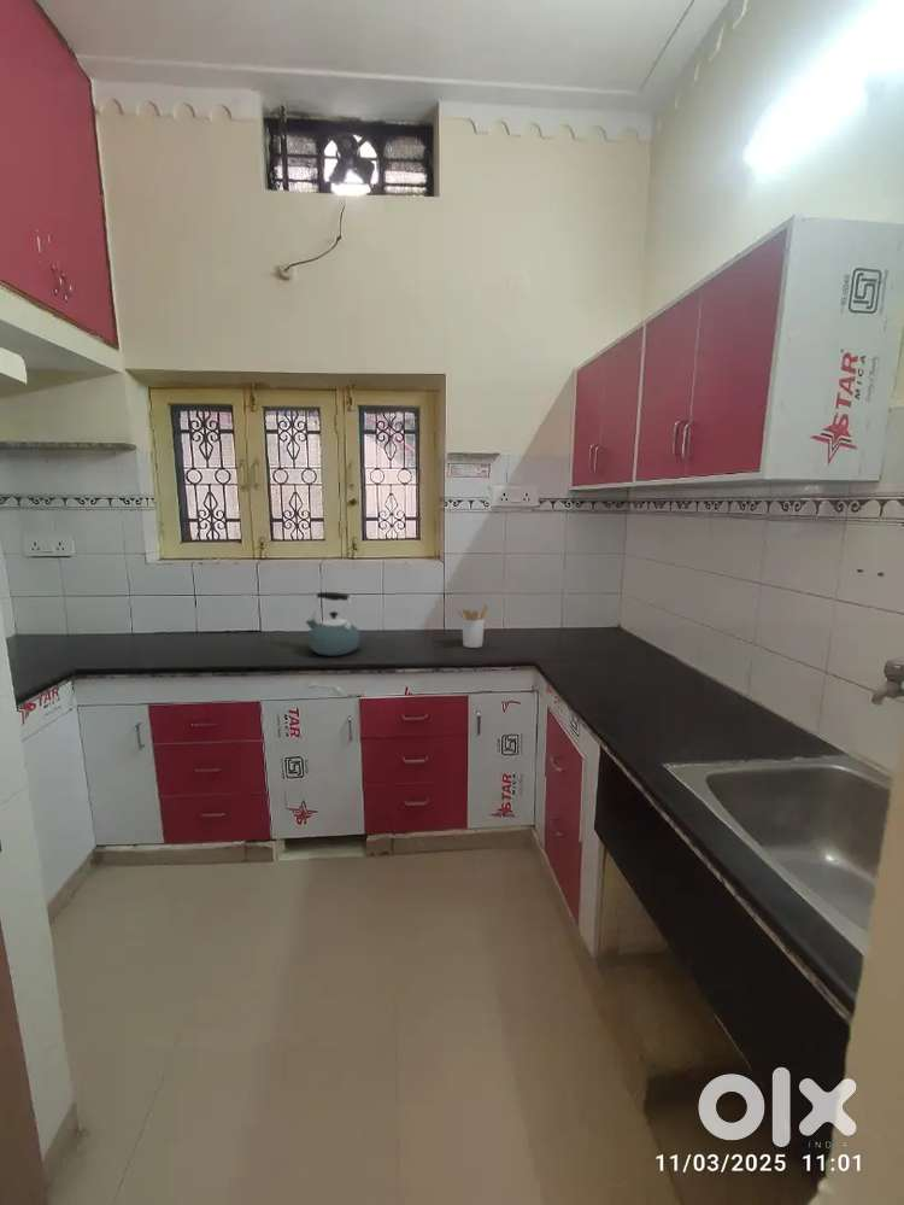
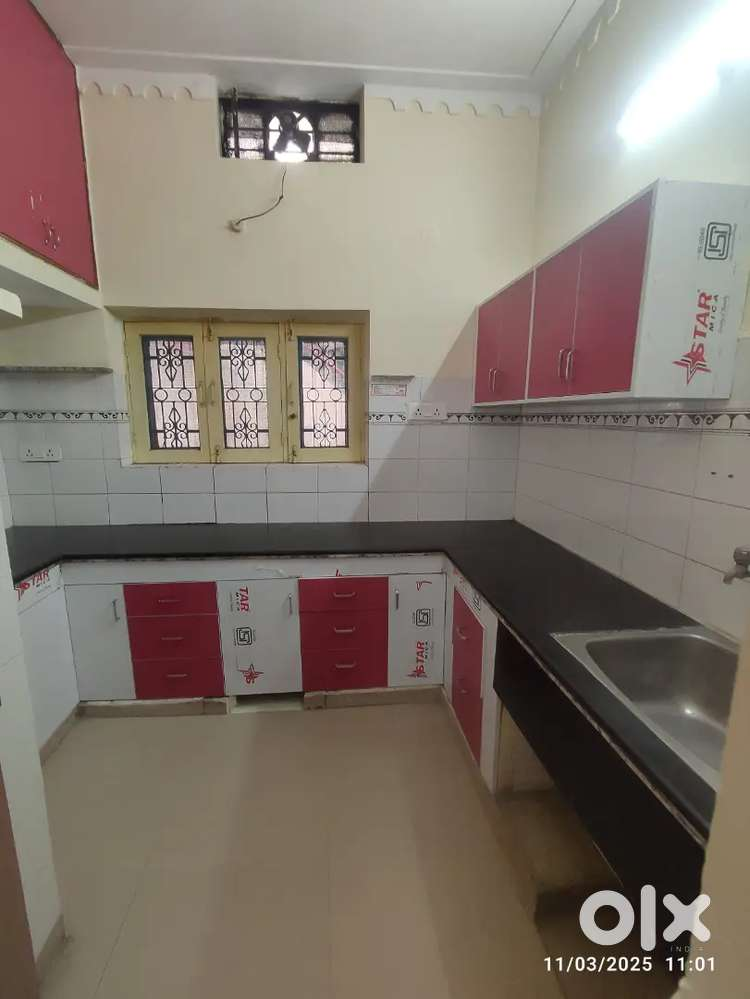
- kettle (329, 621)
- utensil holder (471, 625)
